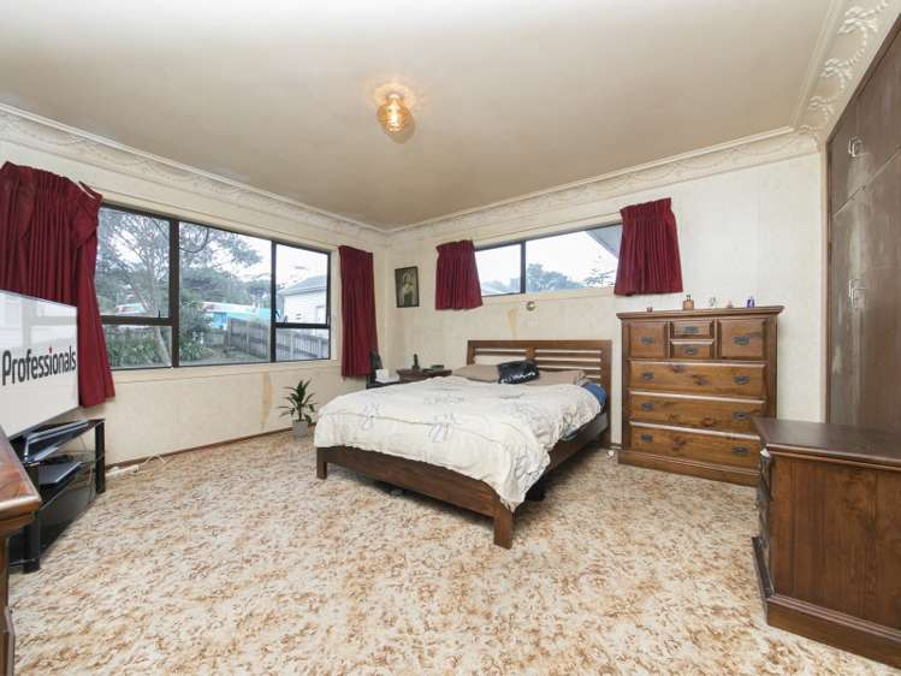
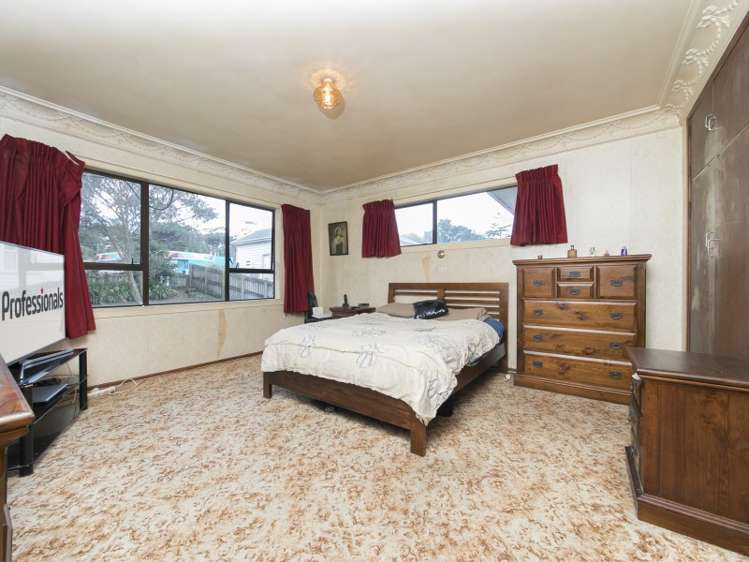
- indoor plant (300, 407)
